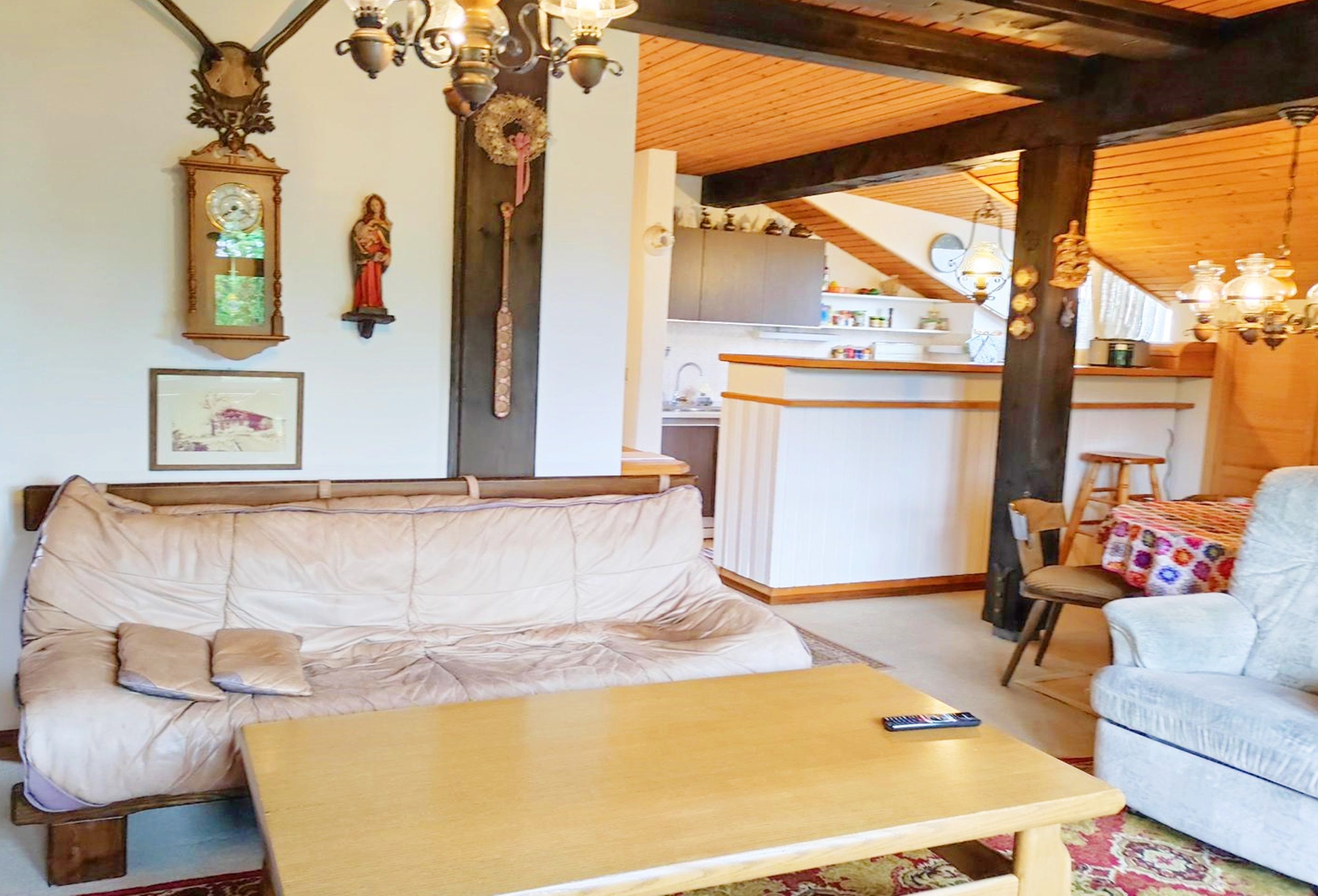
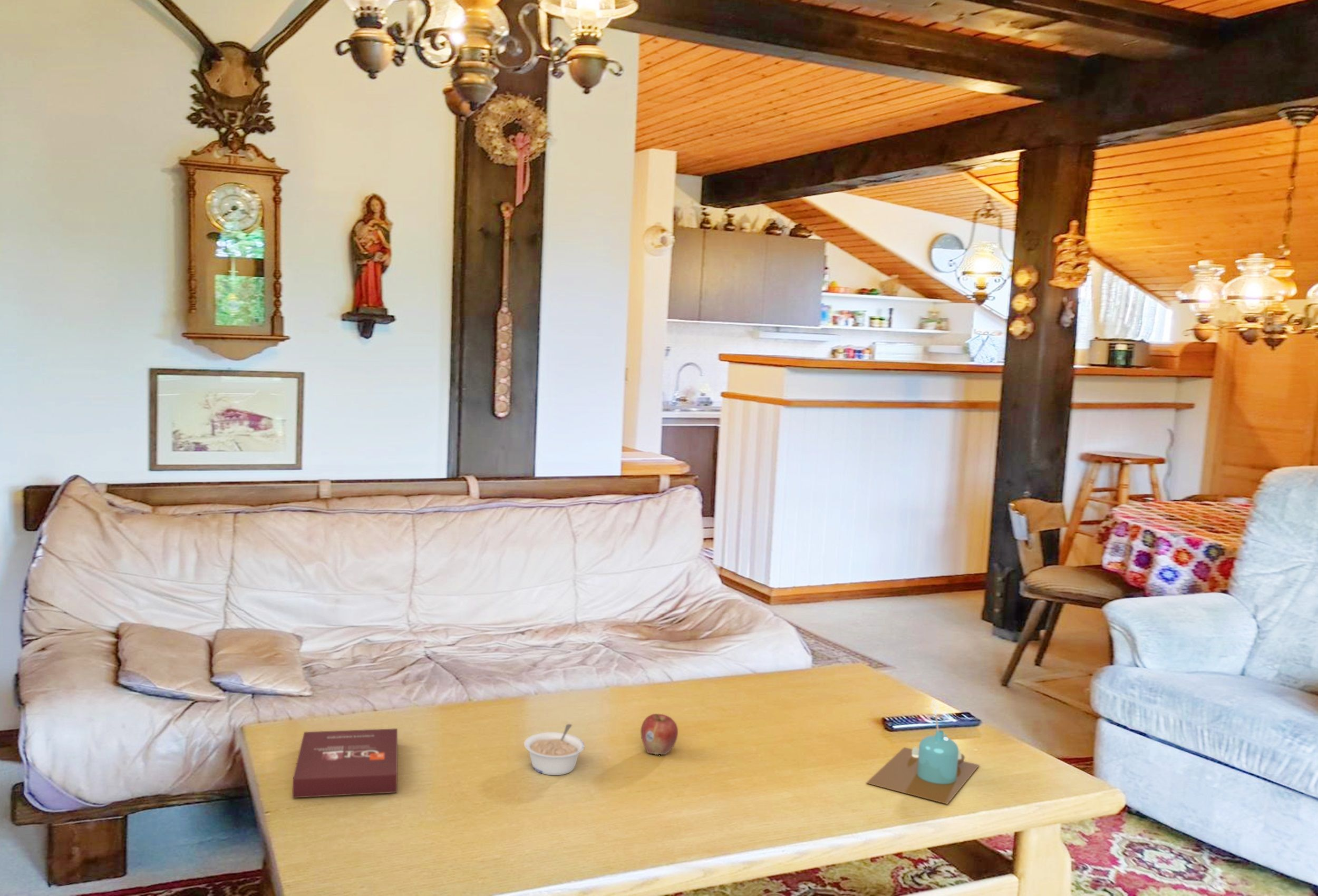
+ book (348, 761)
+ fruit (660, 732)
+ legume (553, 752)
+ candle (927, 736)
